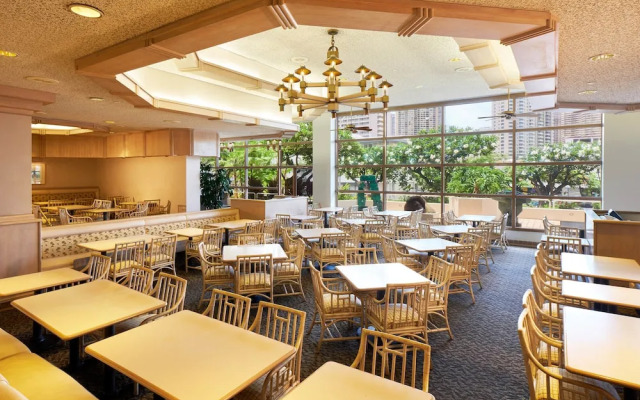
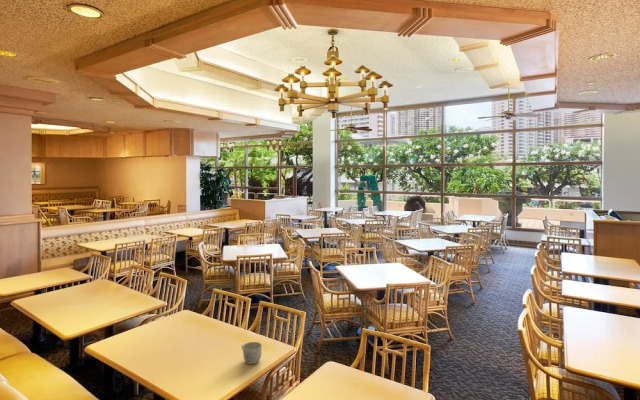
+ mug (250, 352)
